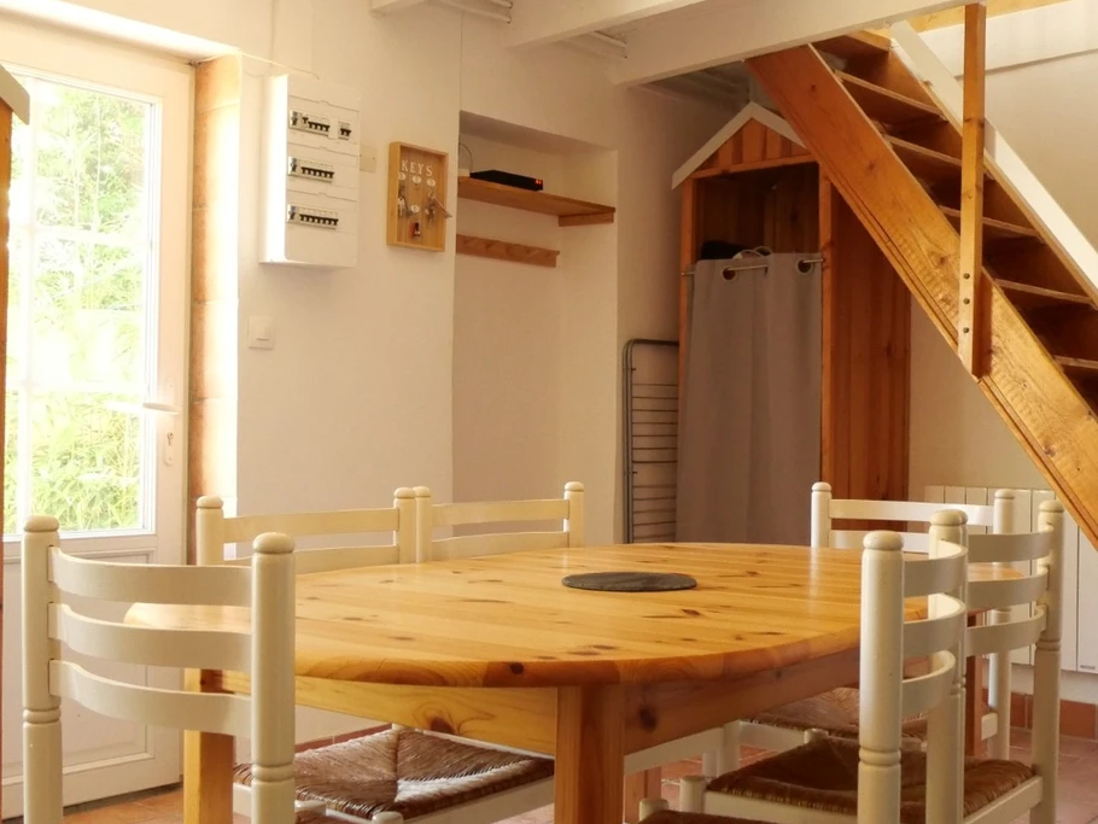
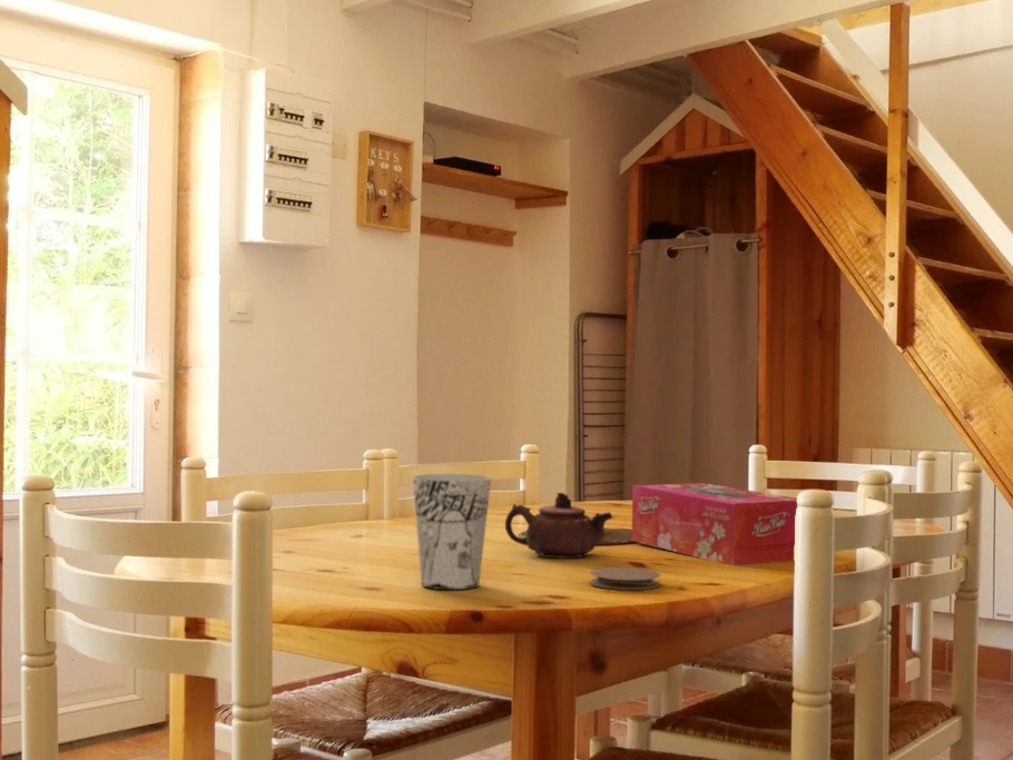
+ cup (451, 531)
+ coaster (624, 578)
+ tissue box (716, 521)
+ teapot (558, 523)
